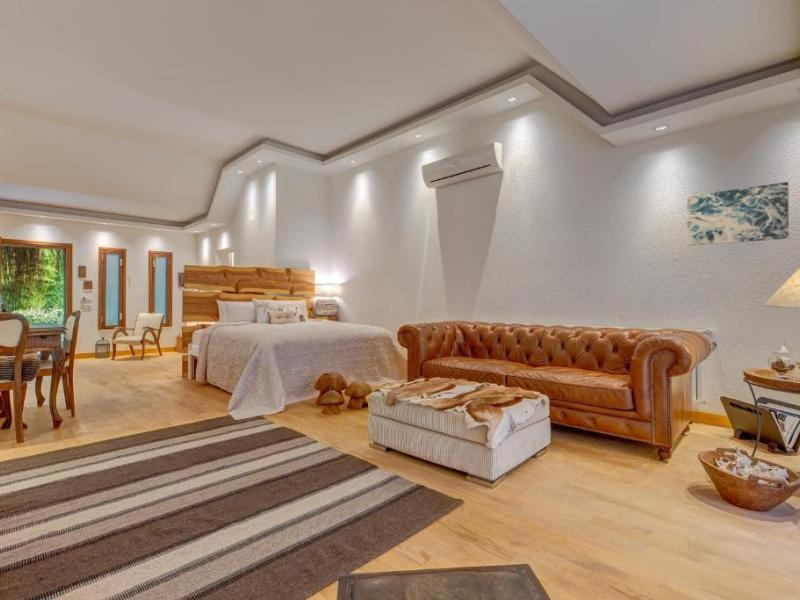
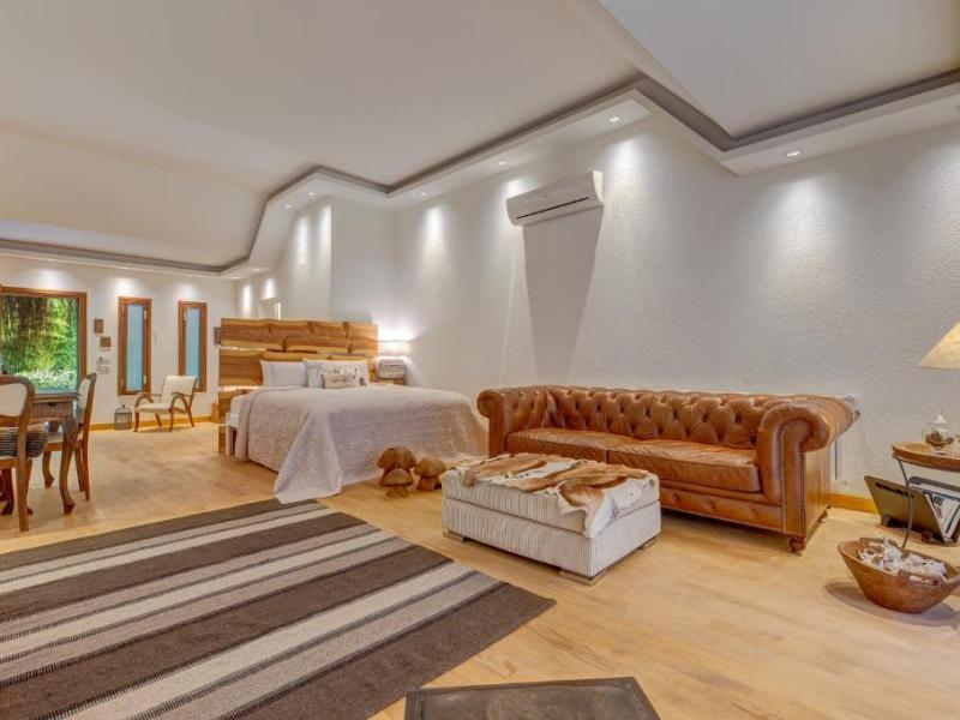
- wall art (734, 216)
